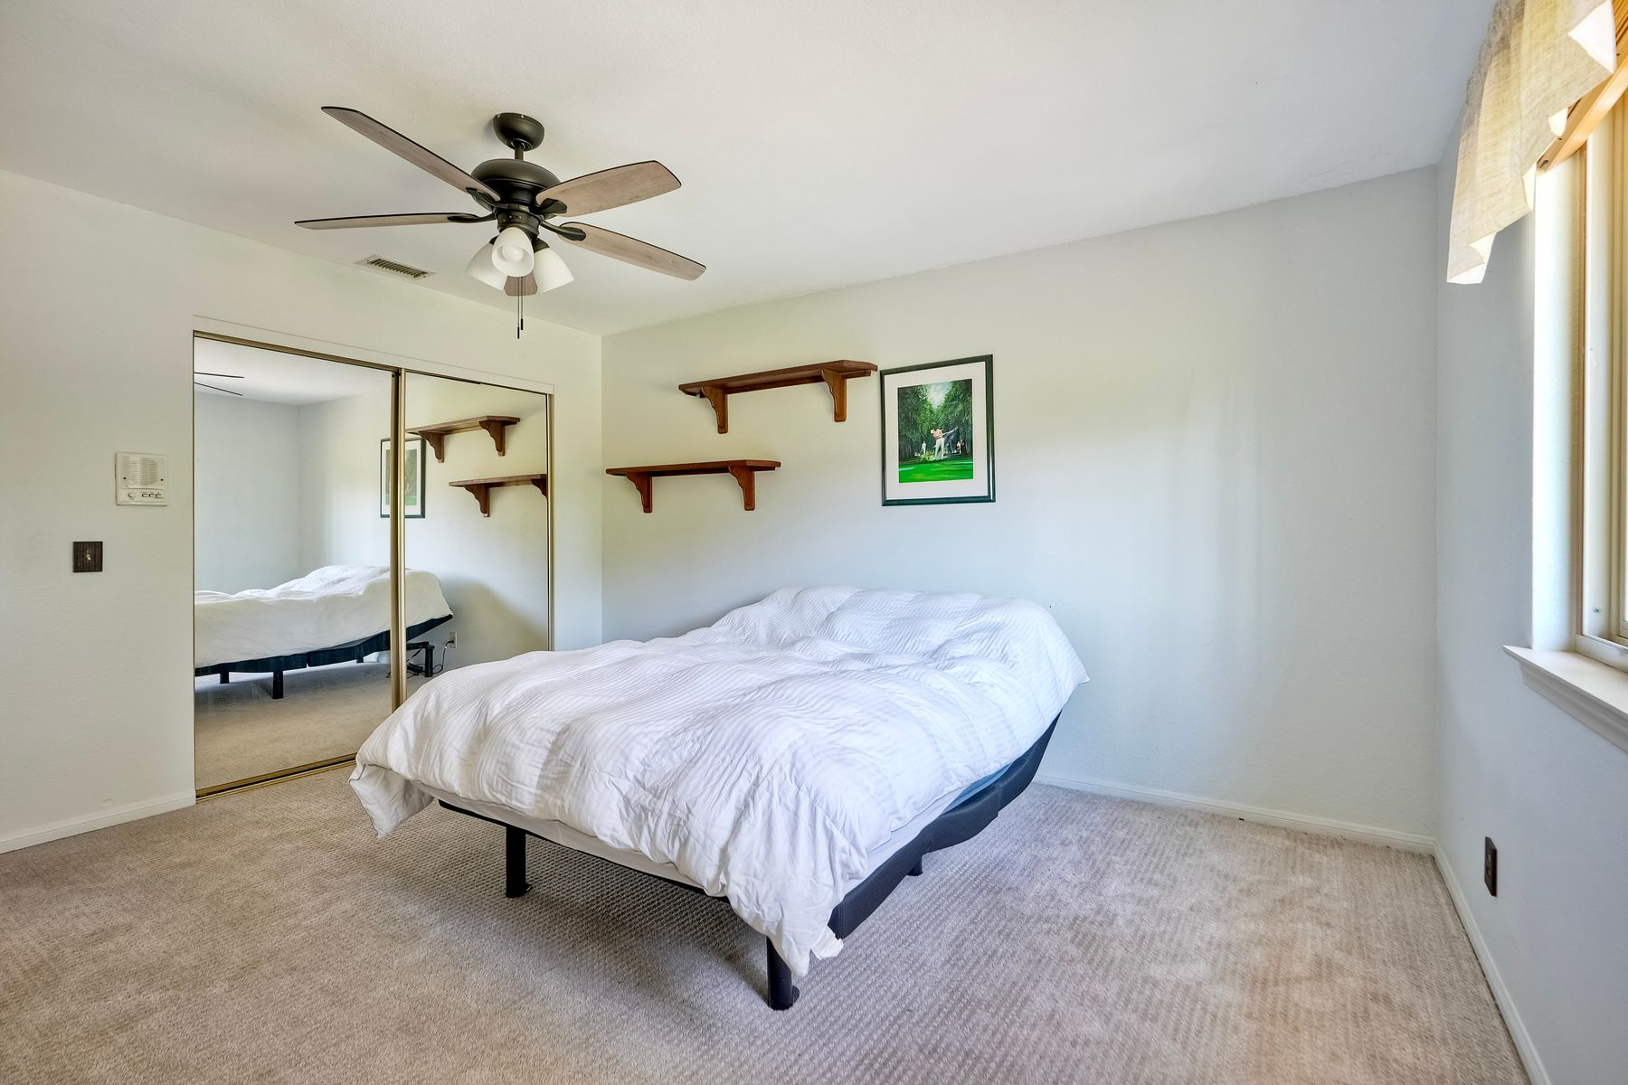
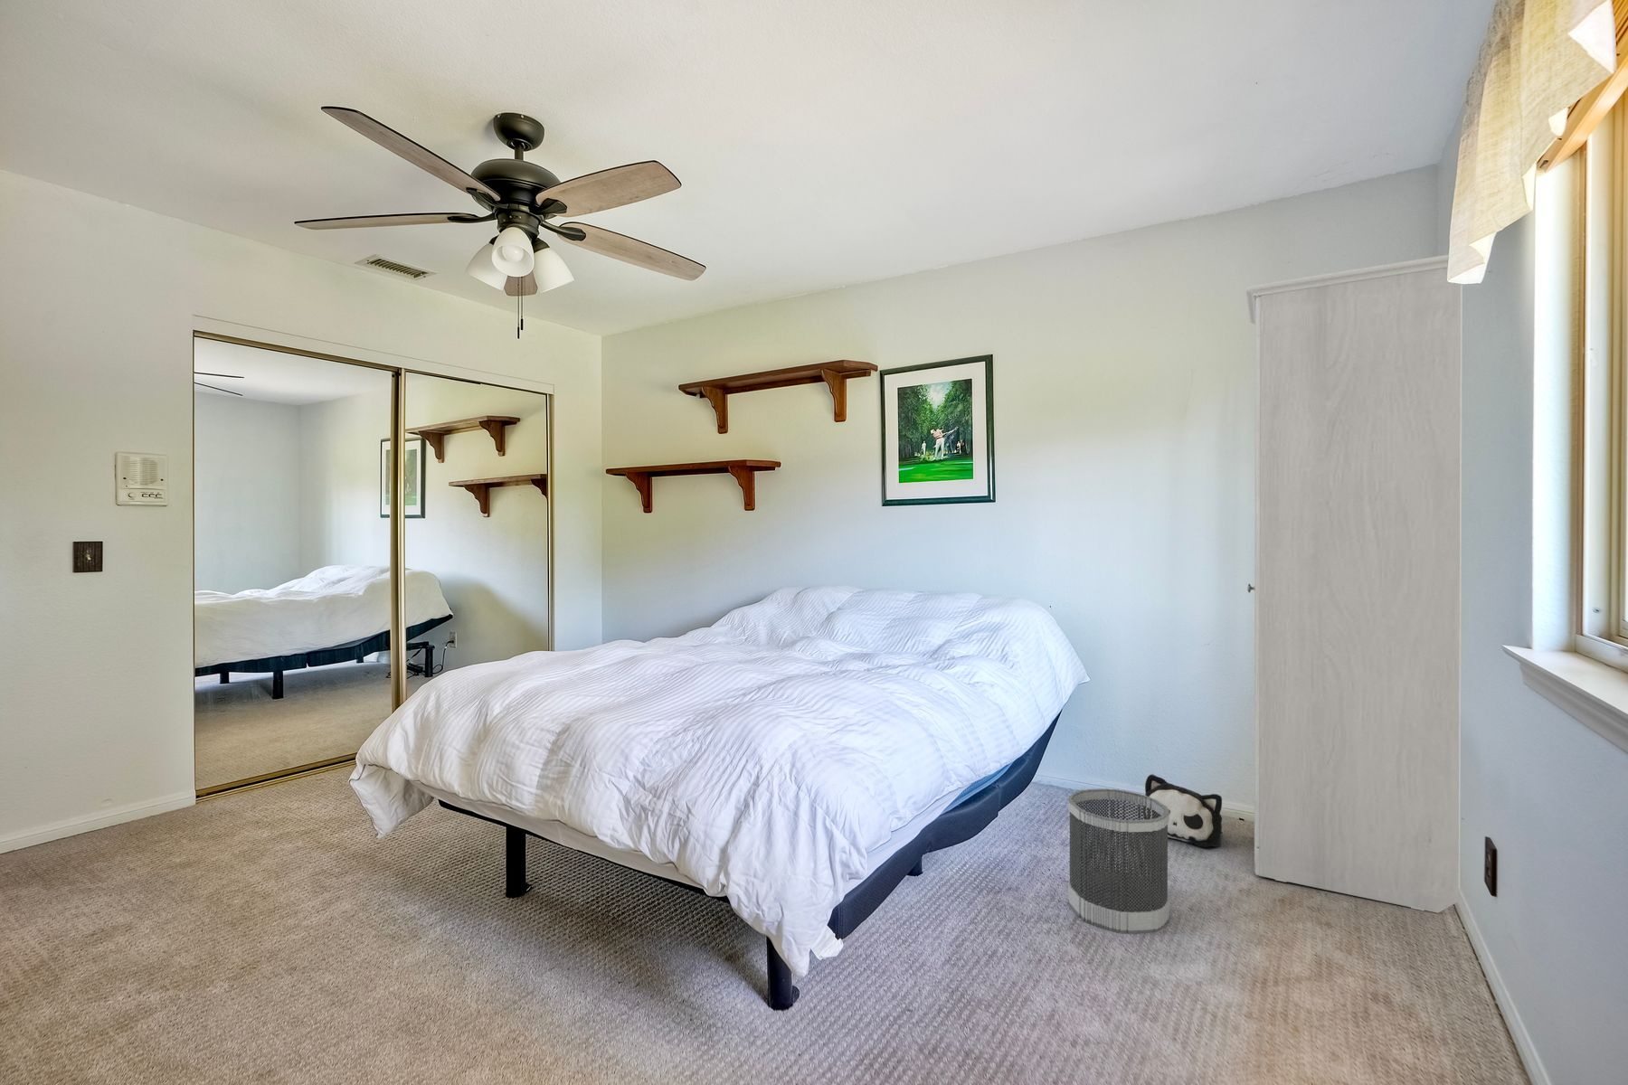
+ cabinet (1341, 580)
+ wastebasket (1117, 856)
+ plush toy (1183, 802)
